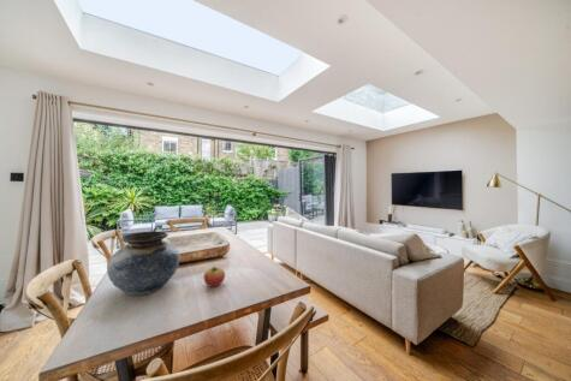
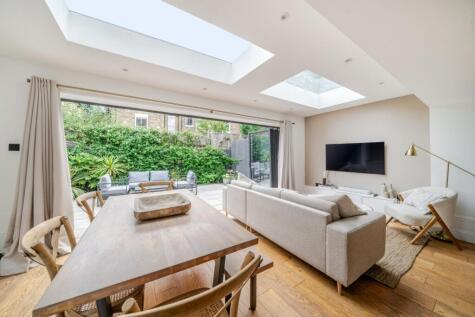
- fruit (214, 274)
- vase (145, 261)
